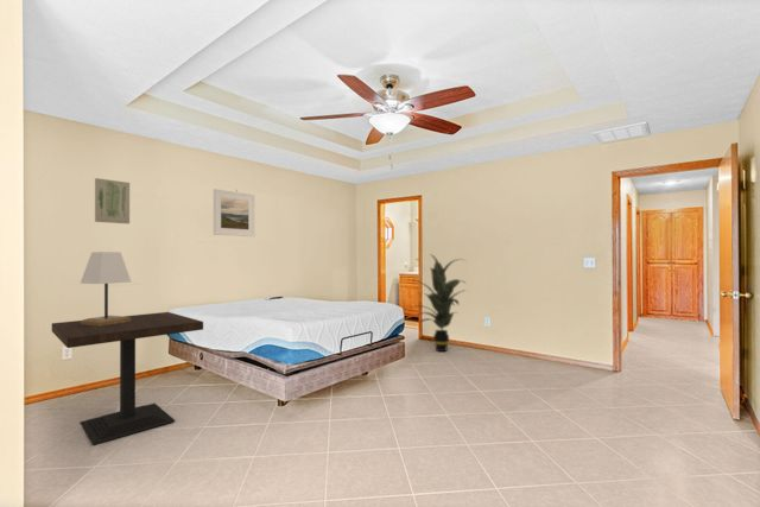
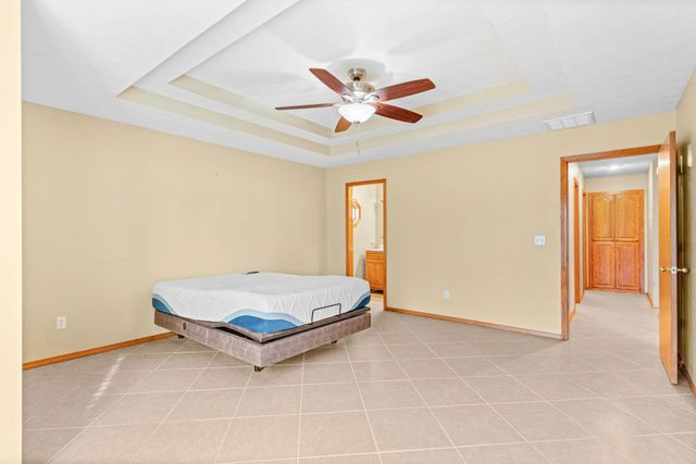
- side table (127, 372)
- wall art (112, 201)
- lamp (106, 286)
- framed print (234, 214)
- indoor plant (438, 302)
